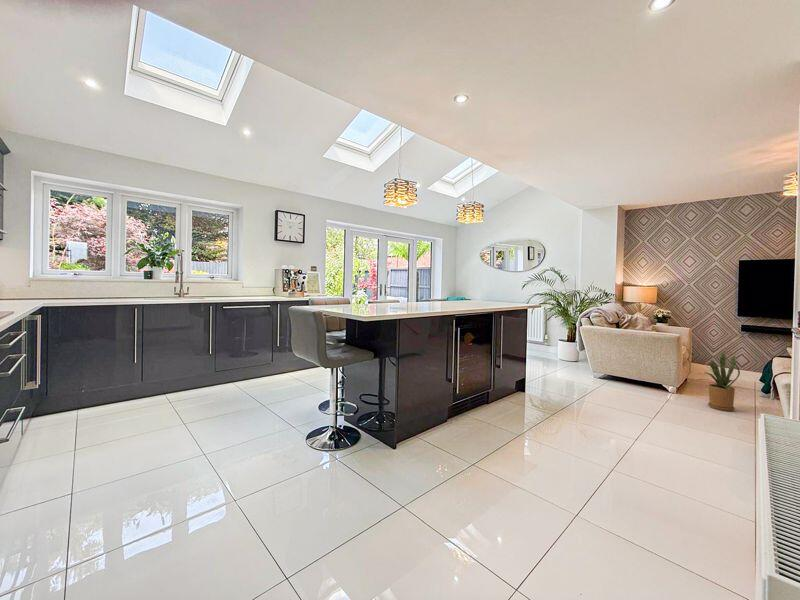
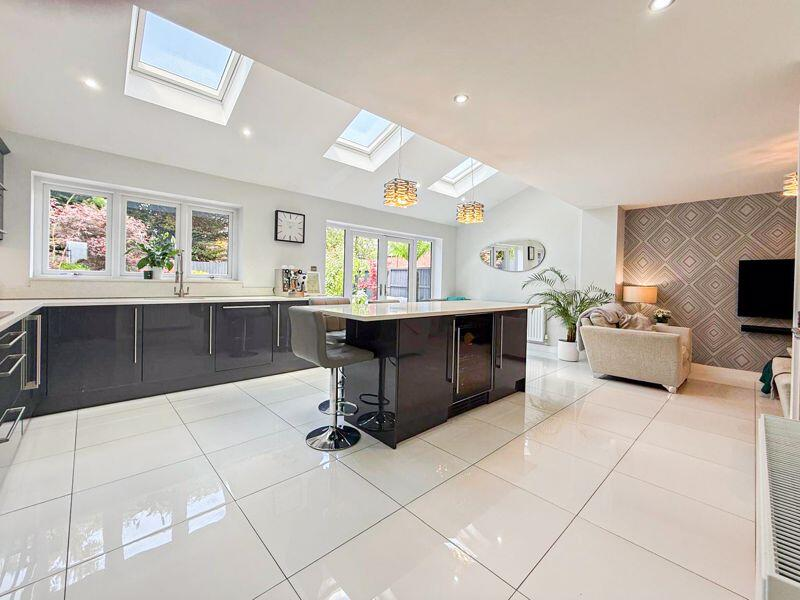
- house plant (717, 379)
